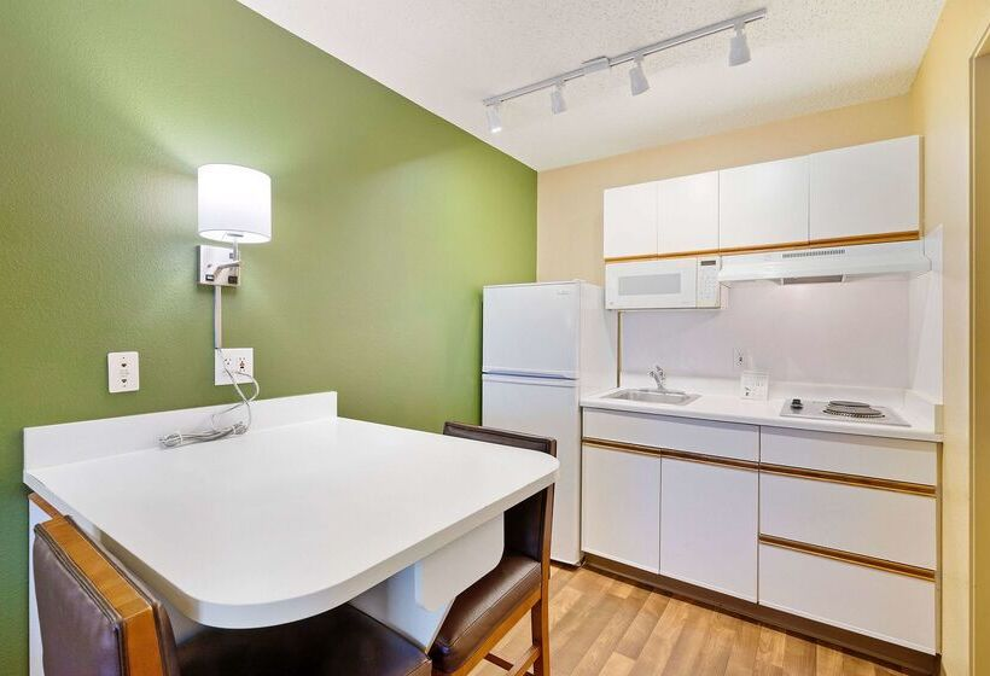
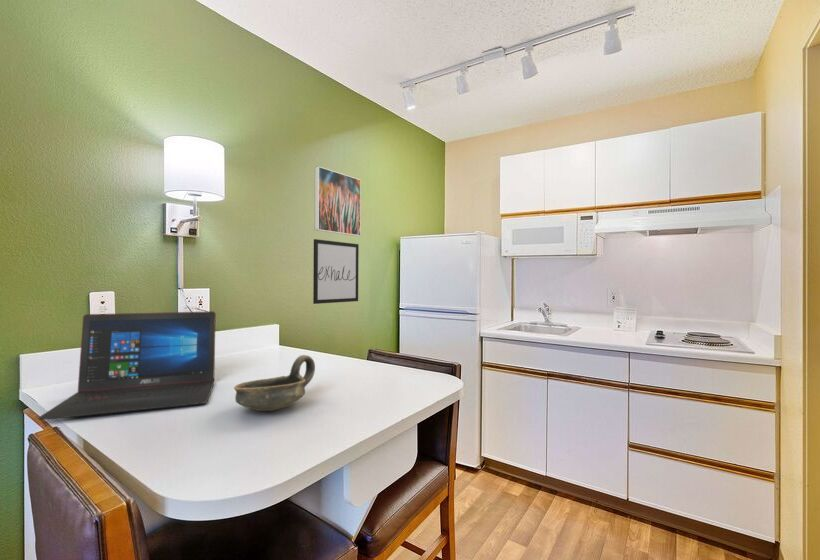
+ wall art (337, 272)
+ laptop (141, 357)
+ oil lamp (279, 383)
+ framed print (339, 203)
